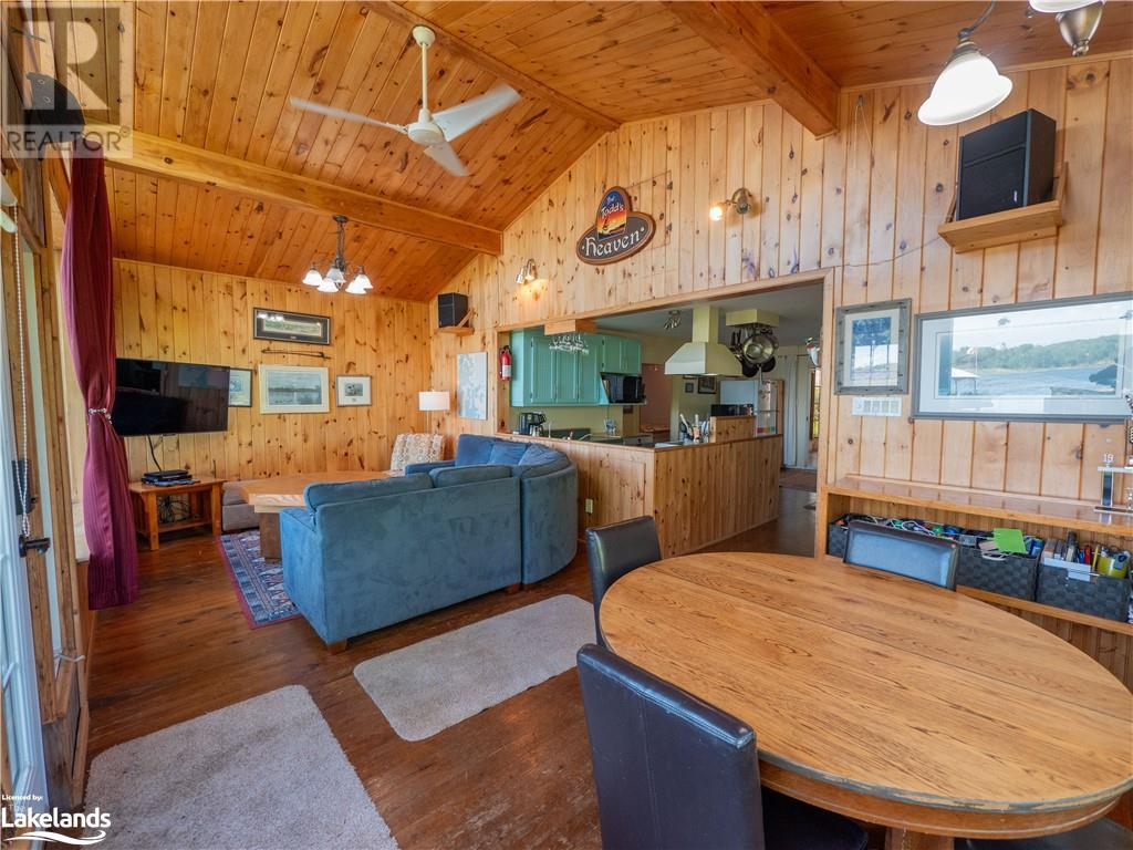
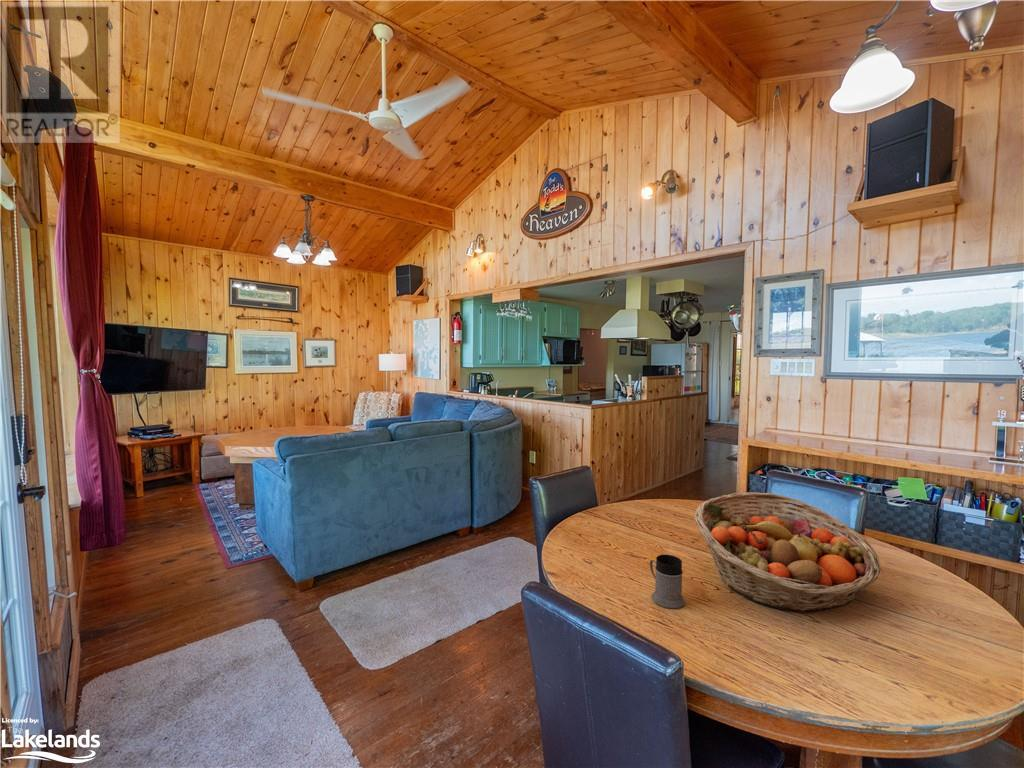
+ mug (663, 576)
+ fruit basket (780, 546)
